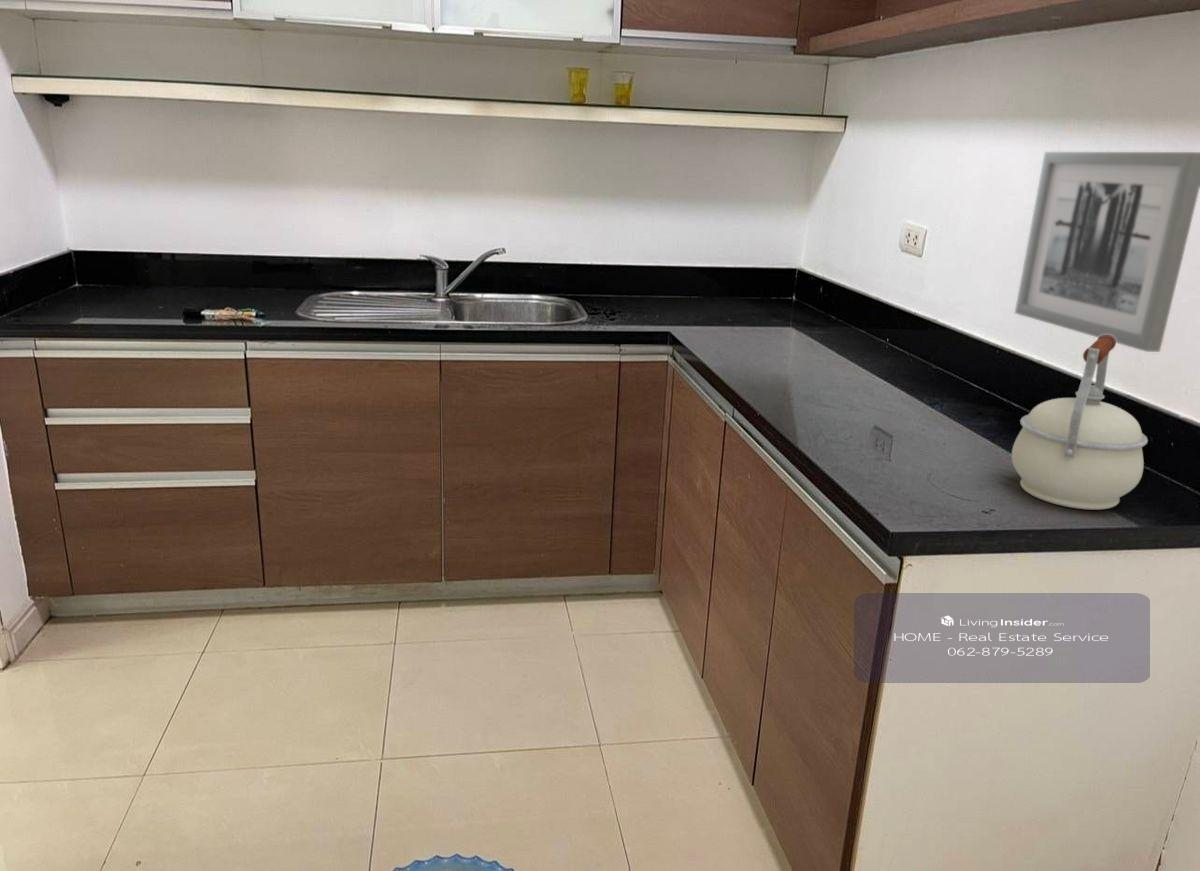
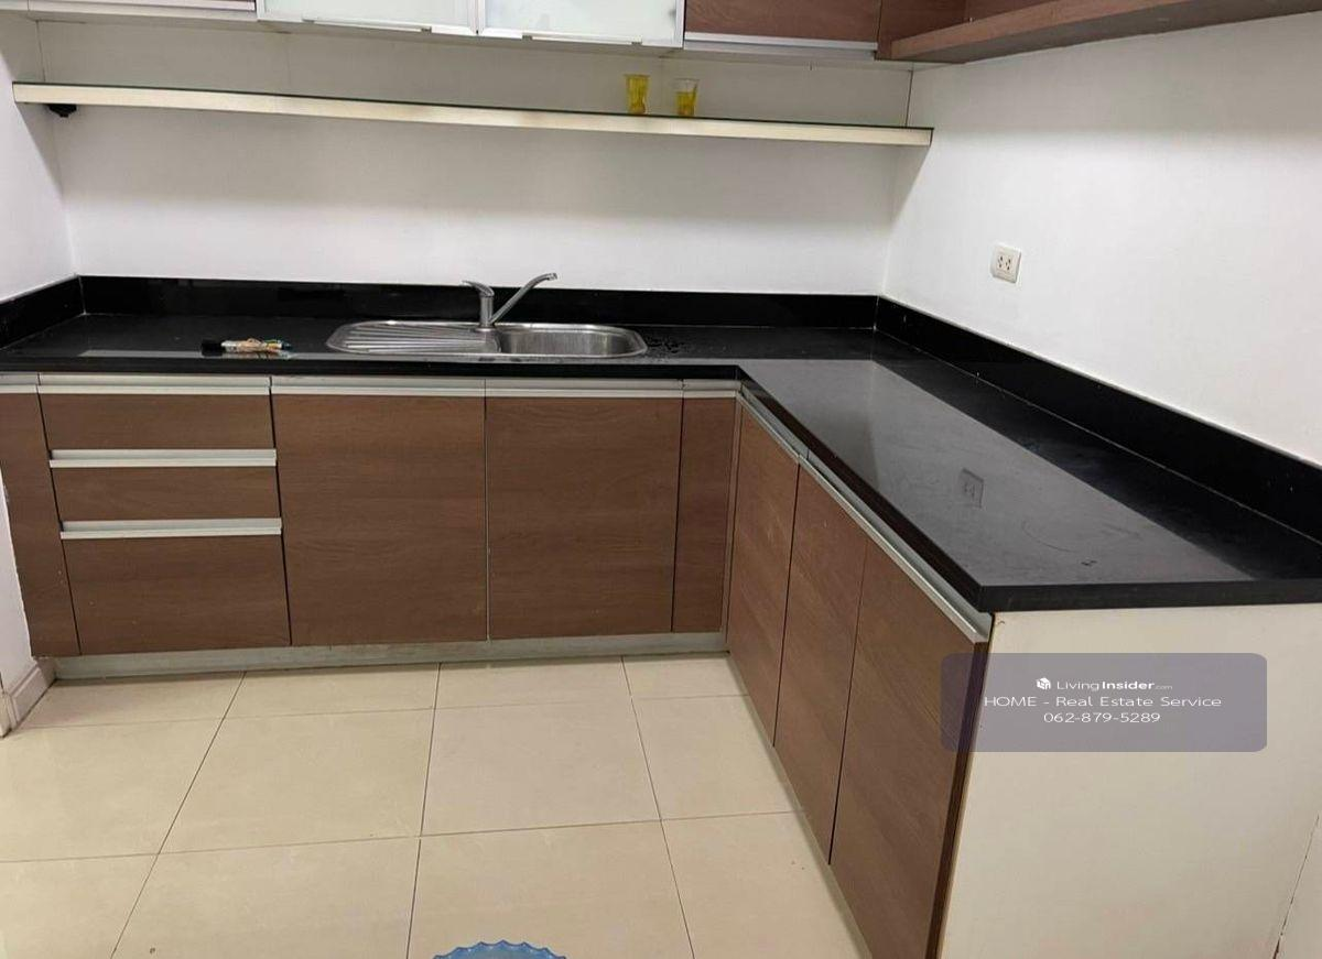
- wall art (1097, 244)
- kettle (1086, 417)
